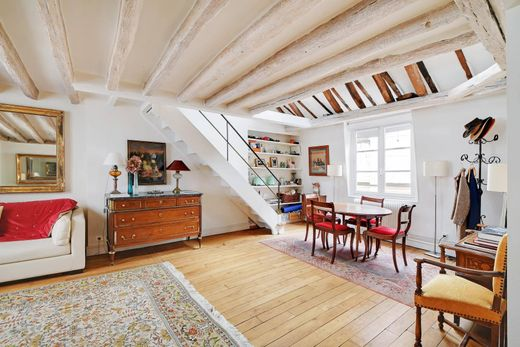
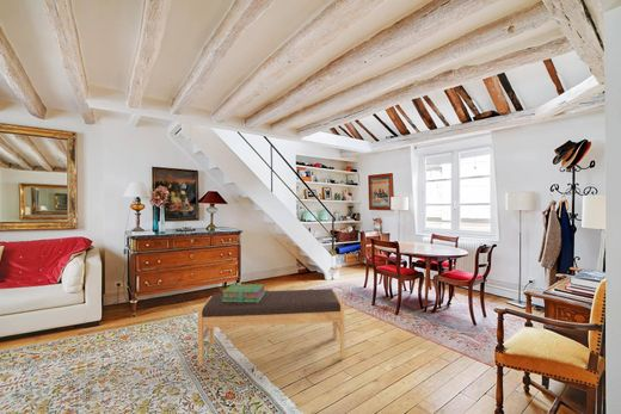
+ stack of books (244, 292)
+ bench (273, 323)
